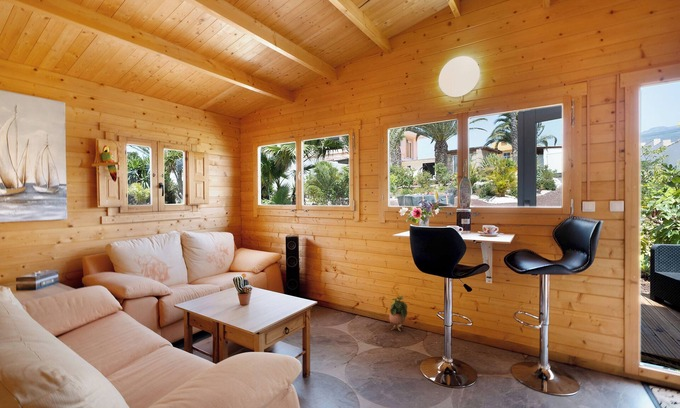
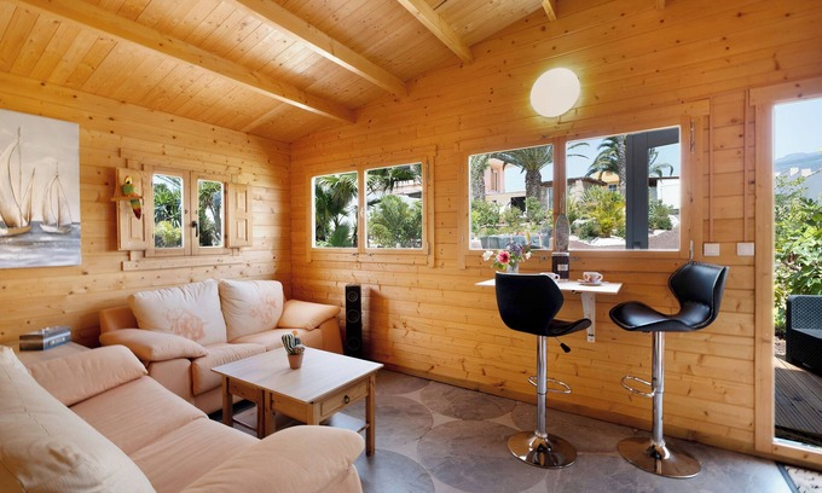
- potted plant (398, 312)
